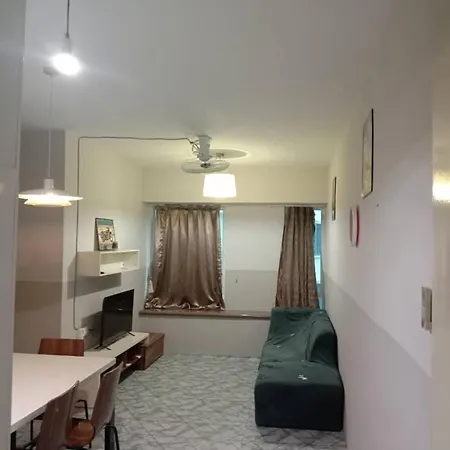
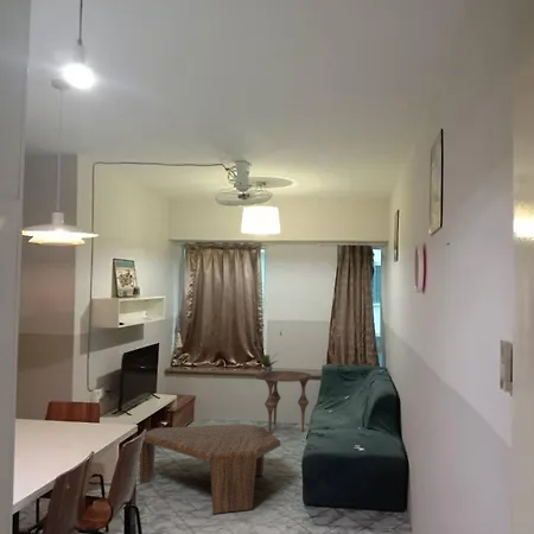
+ side table (278, 401)
+ coffee table (209, 462)
+ potted plant (267, 363)
